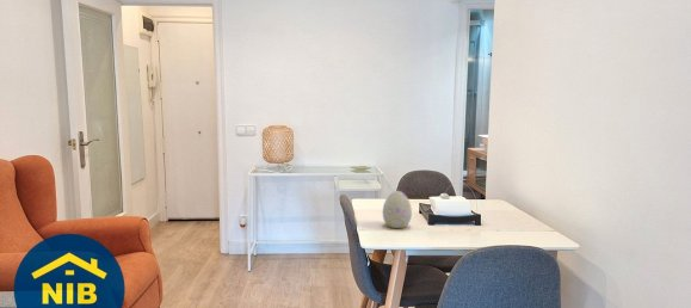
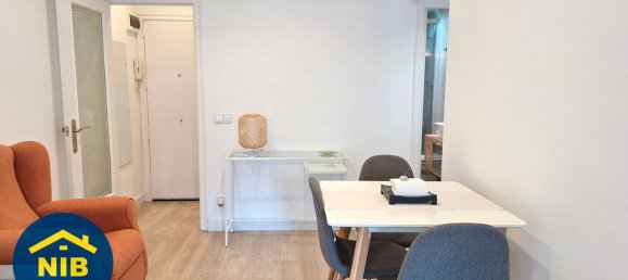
- decorative egg (396, 208)
